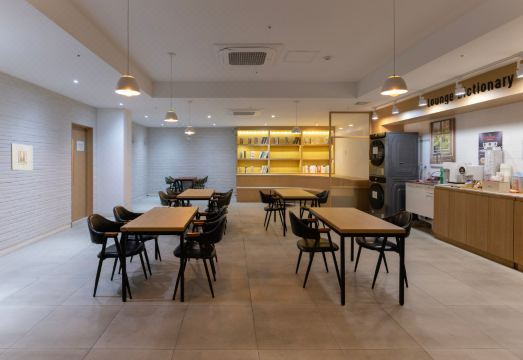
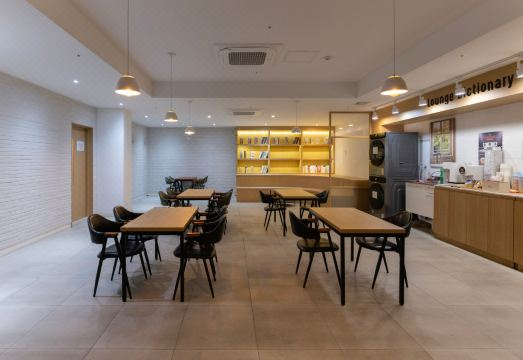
- wall art (22, 157)
